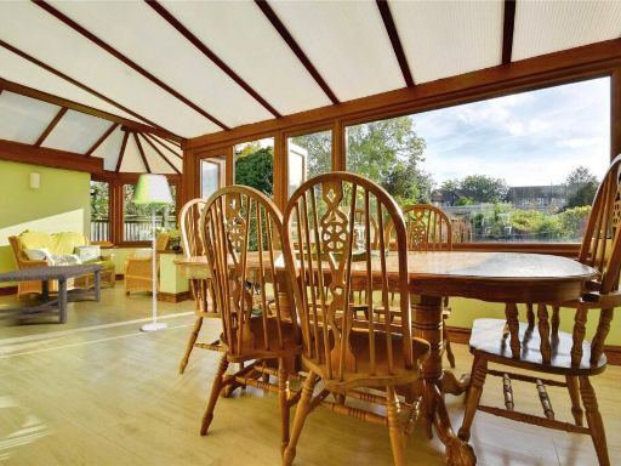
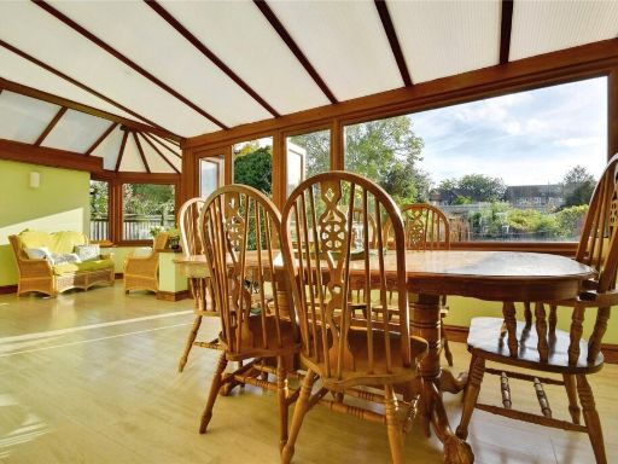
- floor lamp (153, 251)
- coffee table (52, 291)
